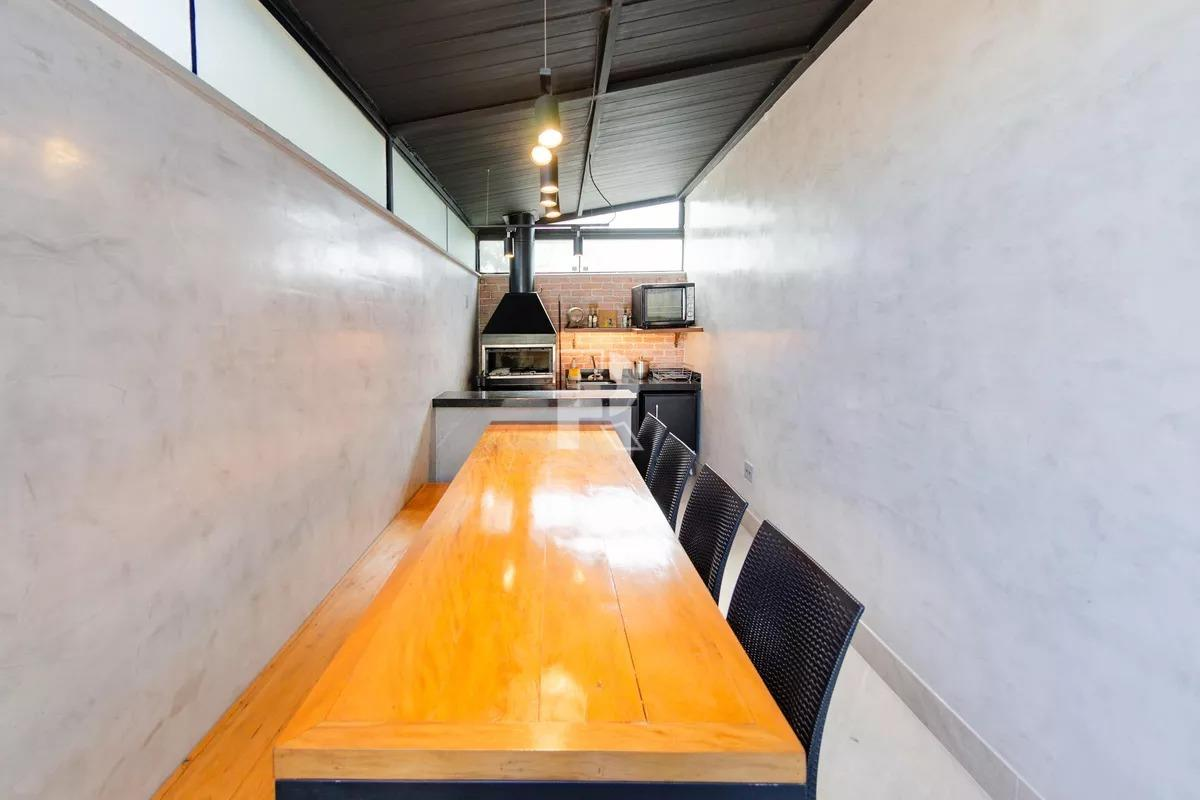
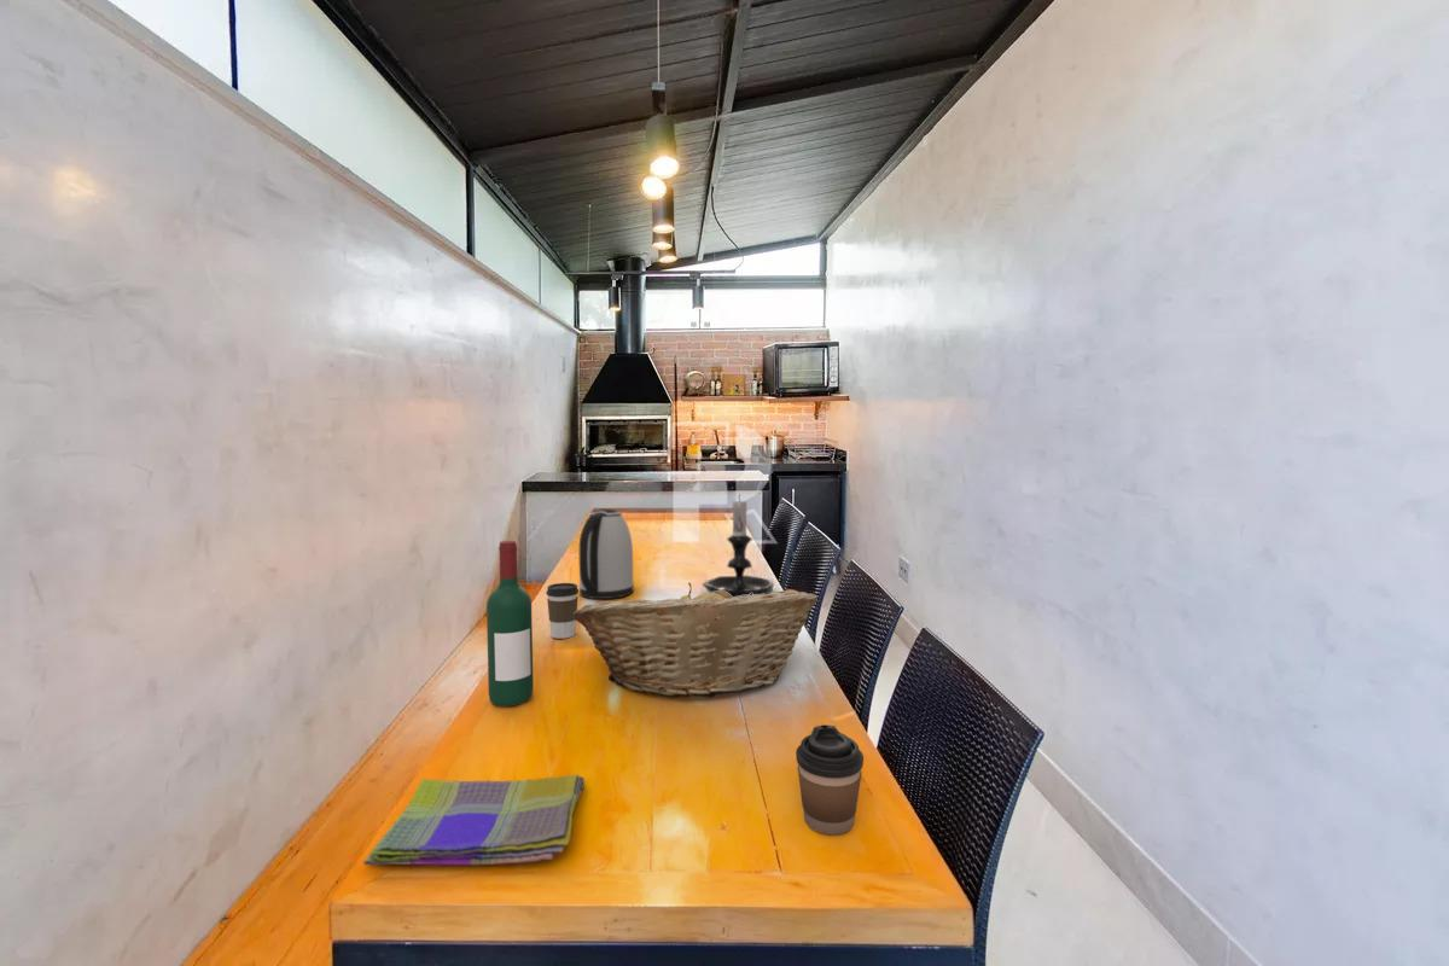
+ wine bottle (510, 621)
+ coffee cup (828, 776)
+ fruit basket (697, 625)
+ candle holder (738, 543)
+ coffee cup (563, 610)
+ kettle (601, 552)
+ dish towel (488, 813)
